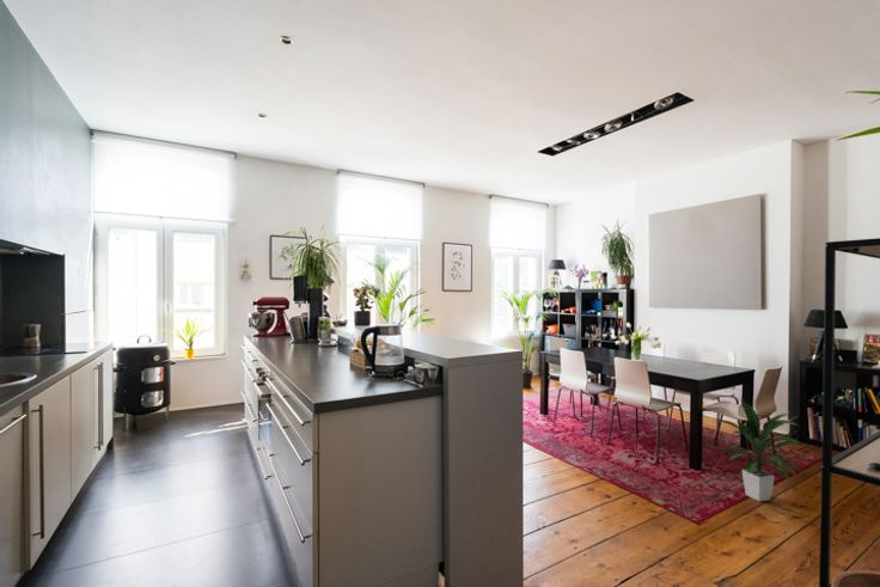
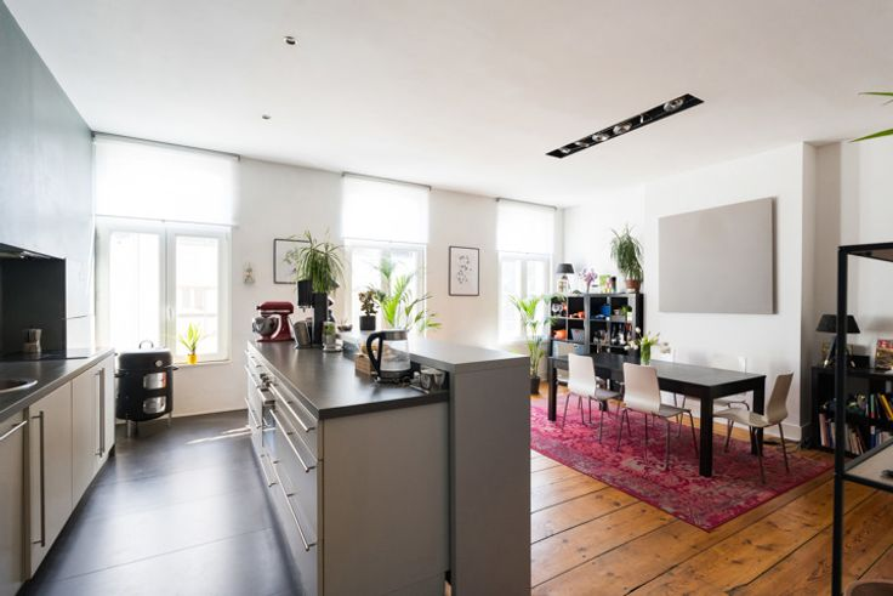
- indoor plant (762, 451)
